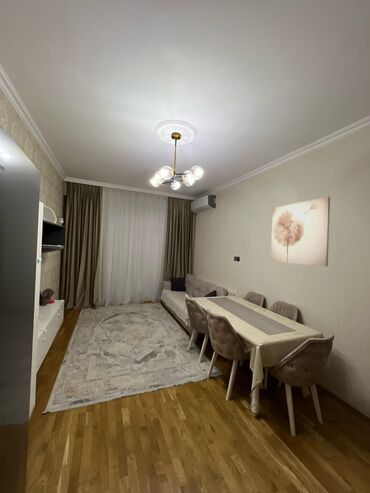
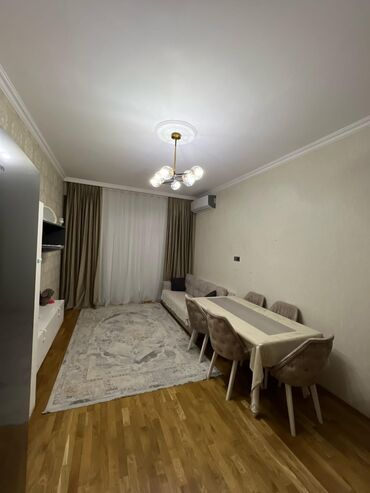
- wall art (296, 233)
